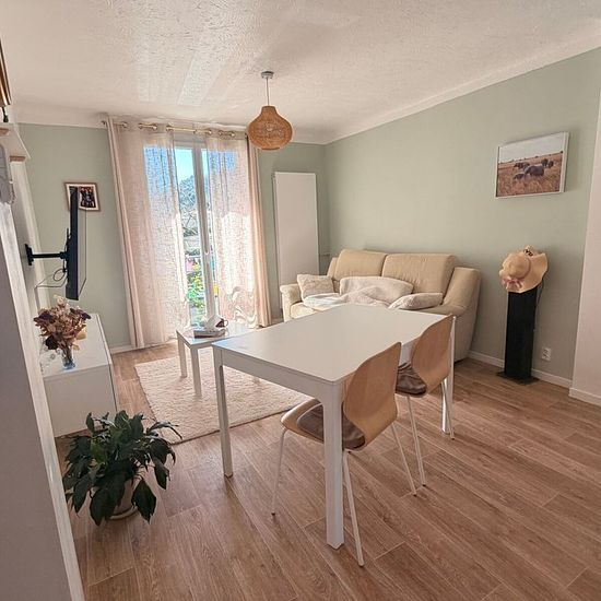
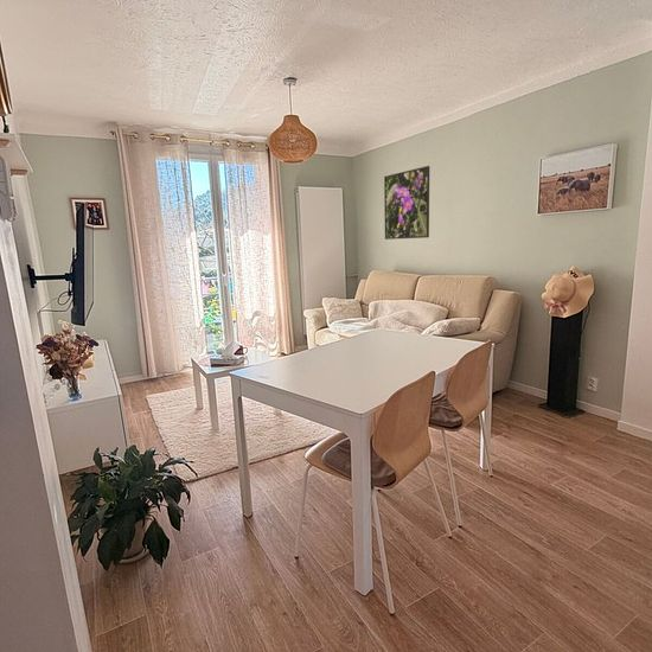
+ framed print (405, 205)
